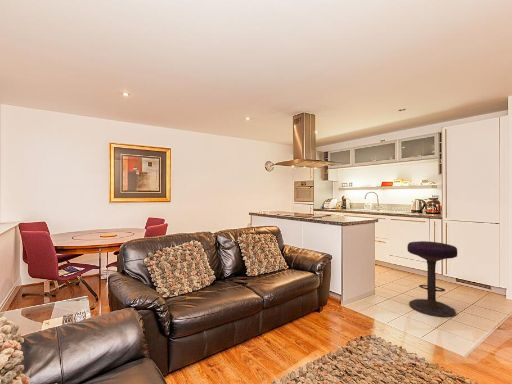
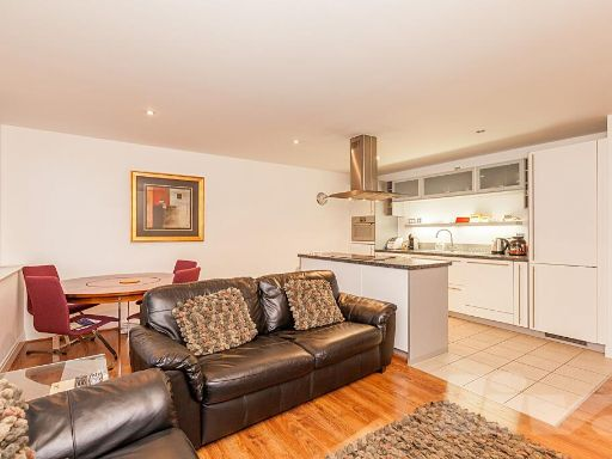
- stool (431, 275)
